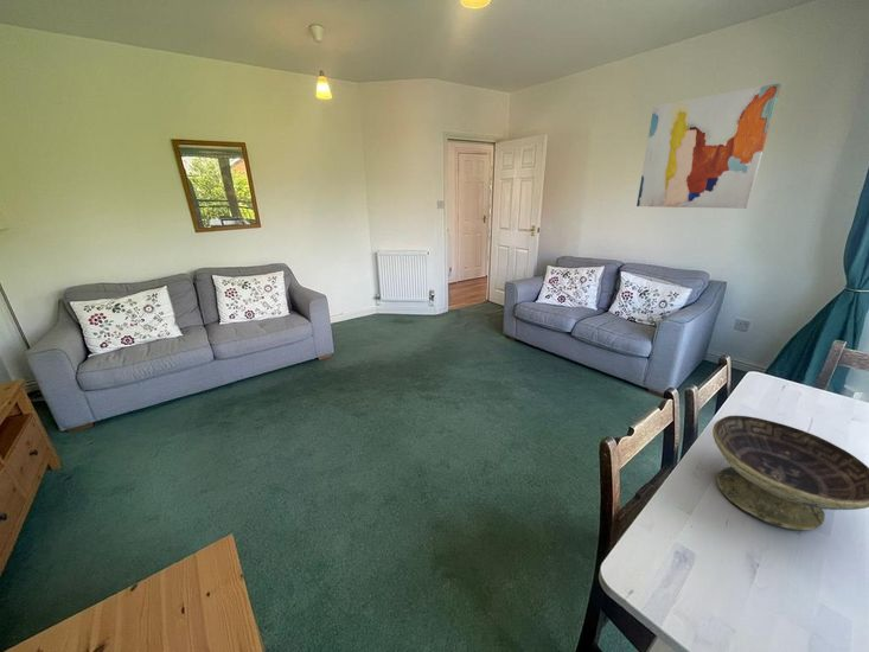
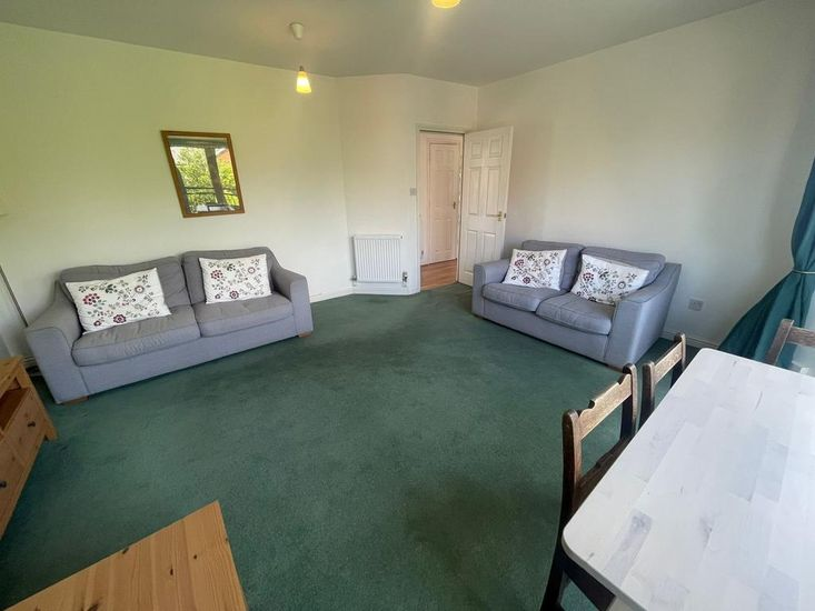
- decorative bowl (780, 473)
- wall art (697, 154)
